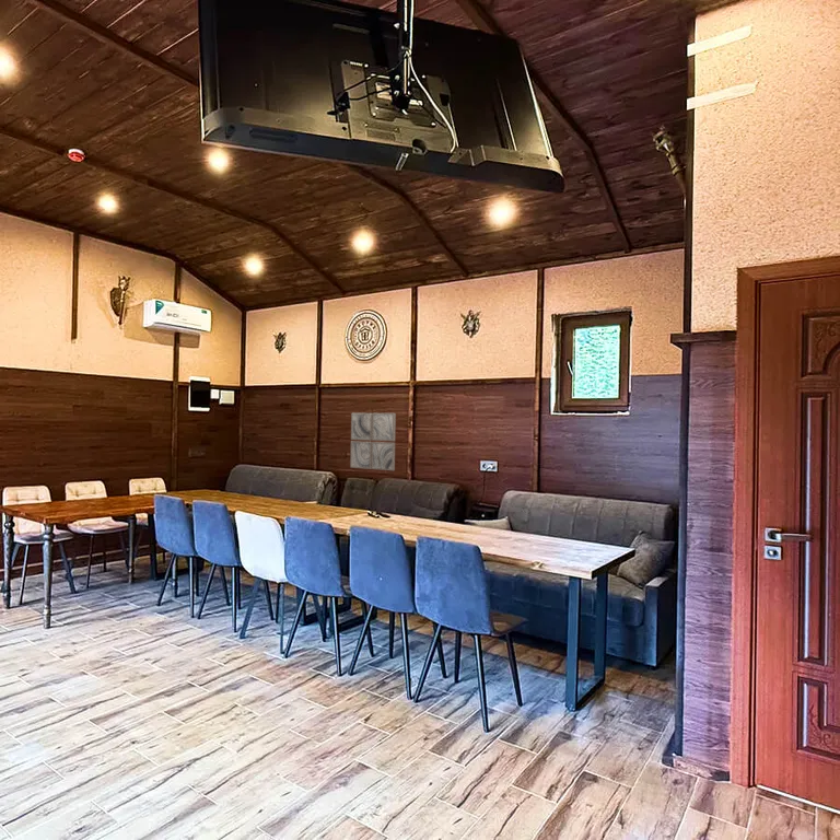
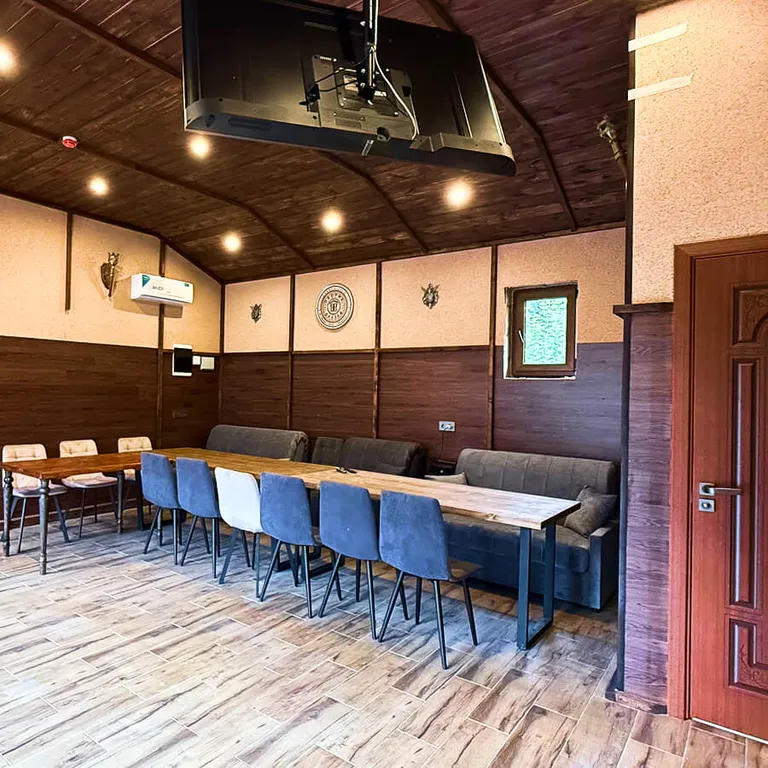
- wall art (372, 440)
